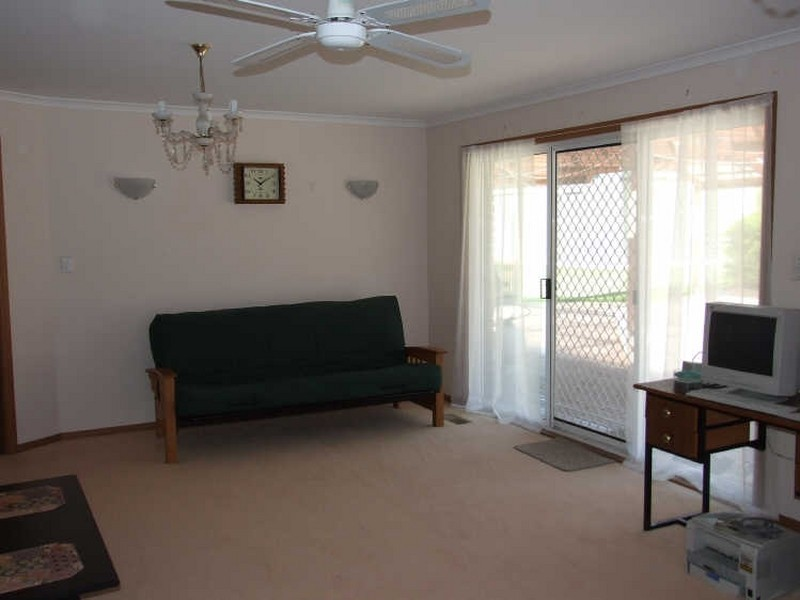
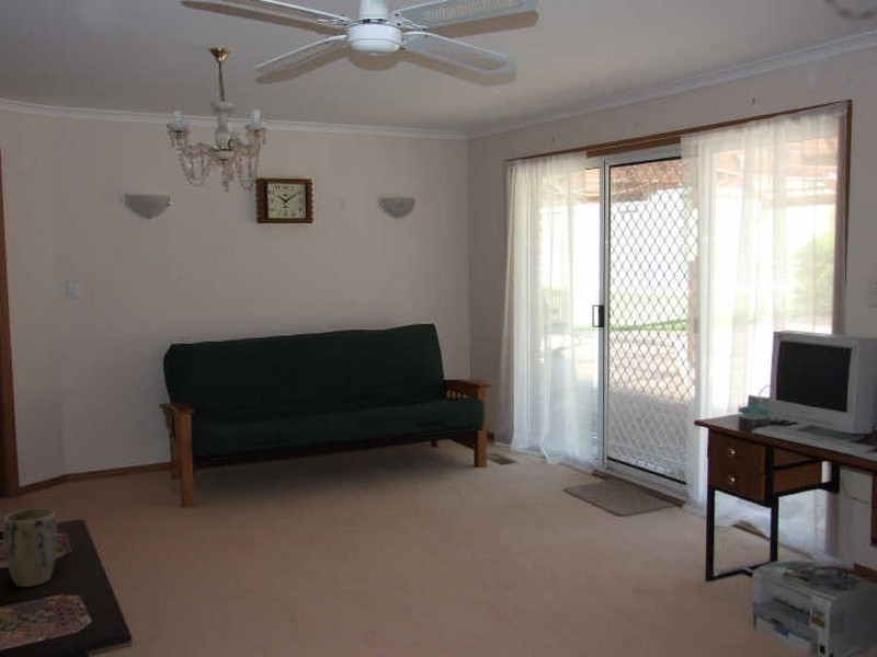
+ plant pot (31, 548)
